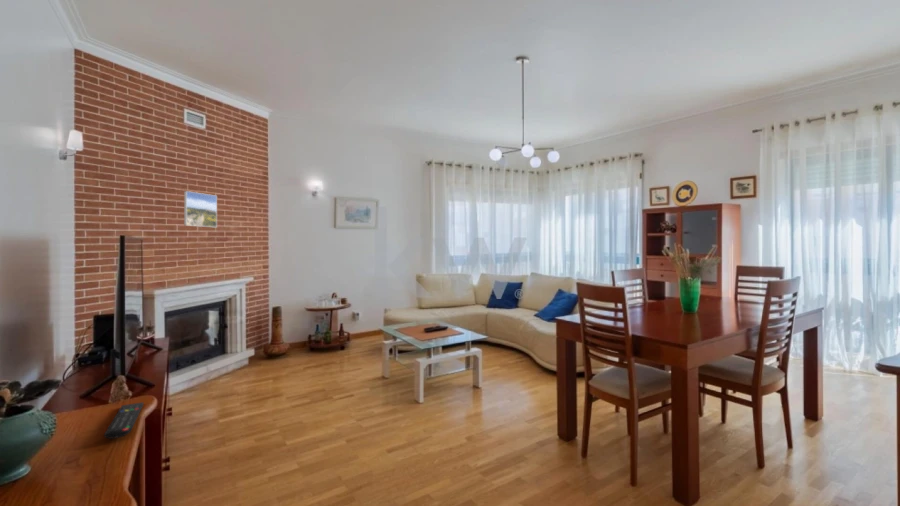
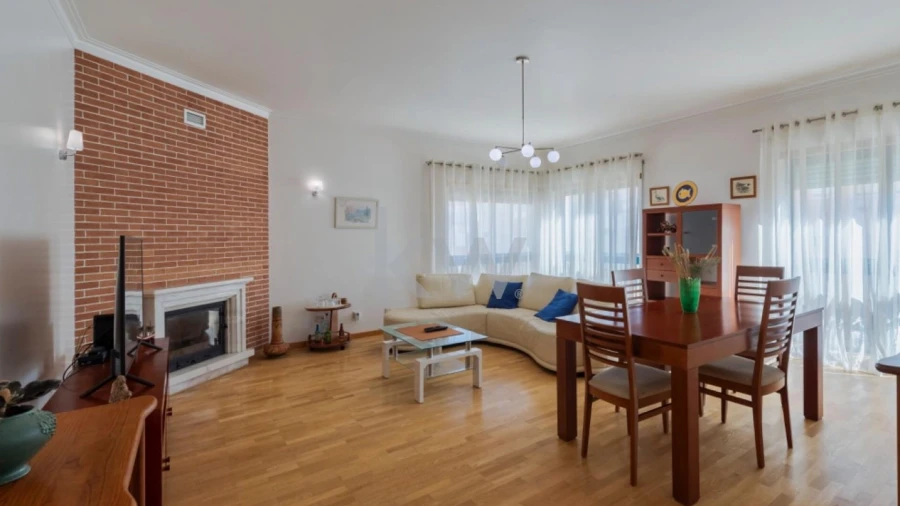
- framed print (201, 209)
- remote control (125, 419)
